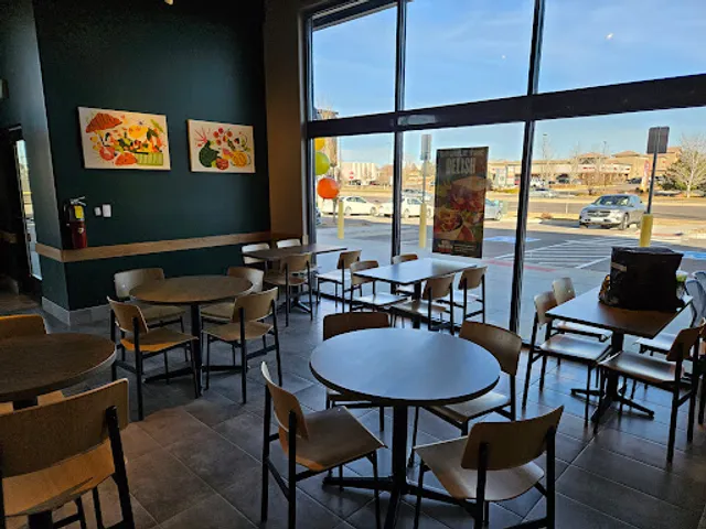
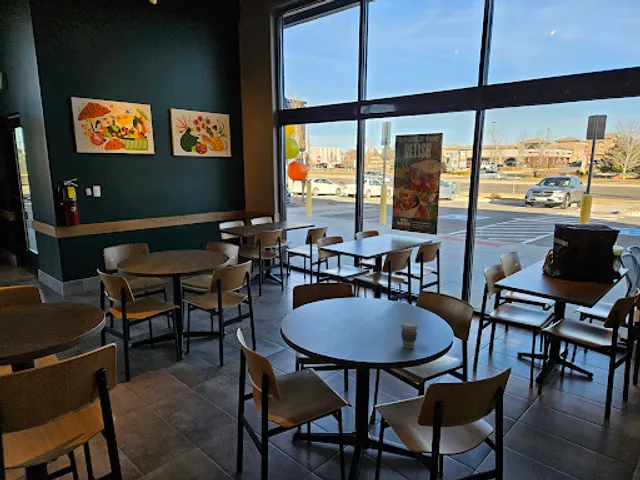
+ coffee cup (408, 334)
